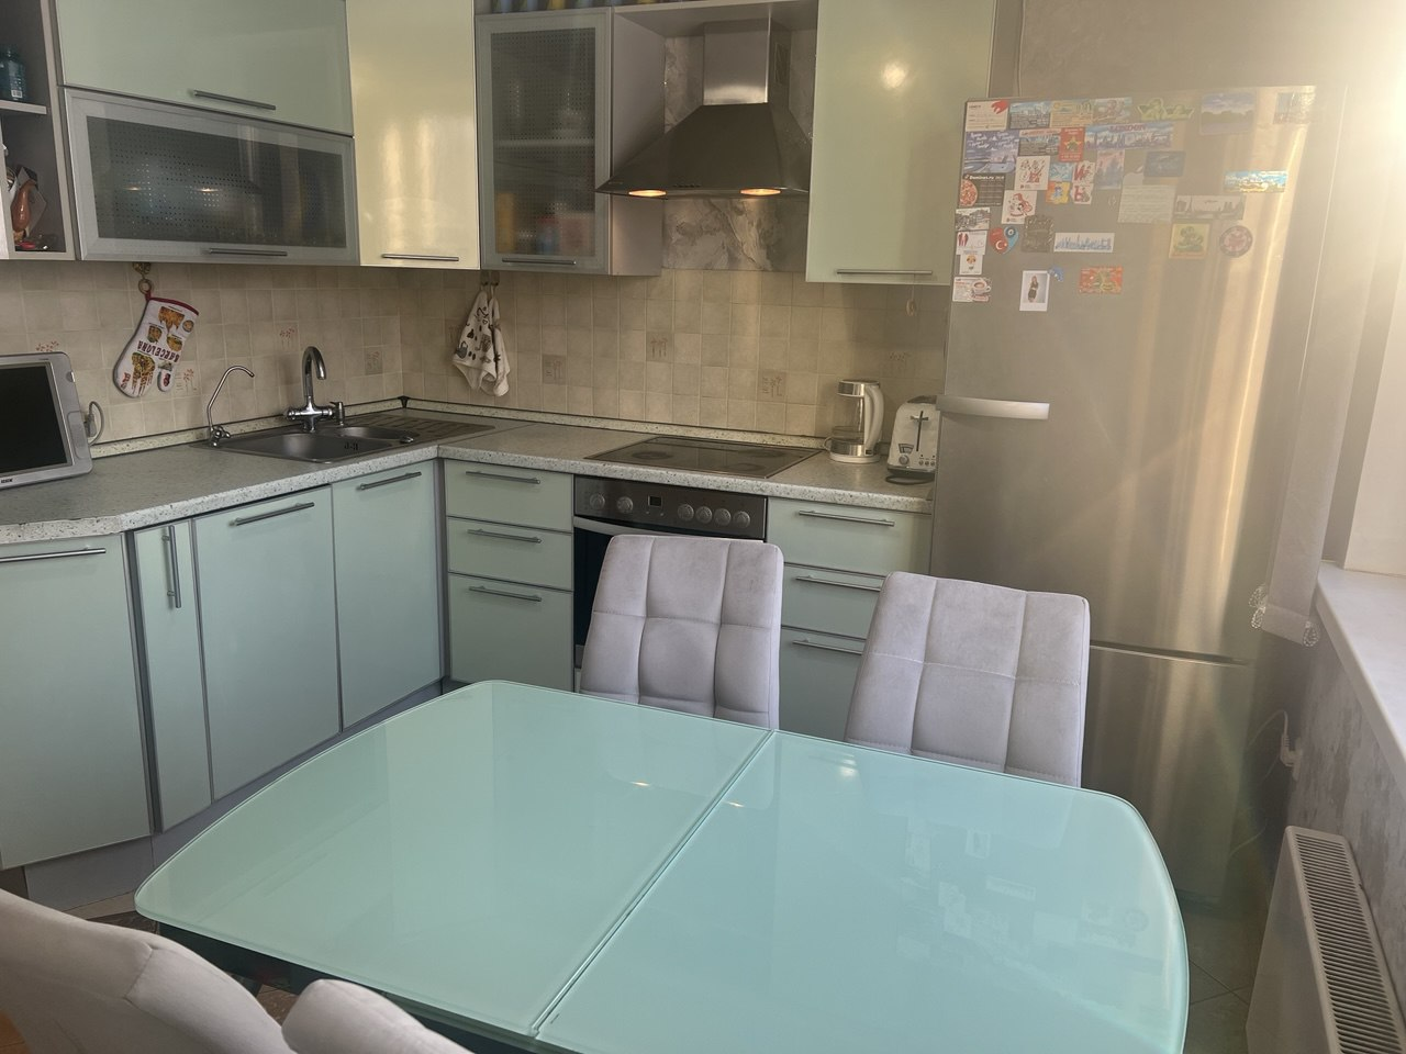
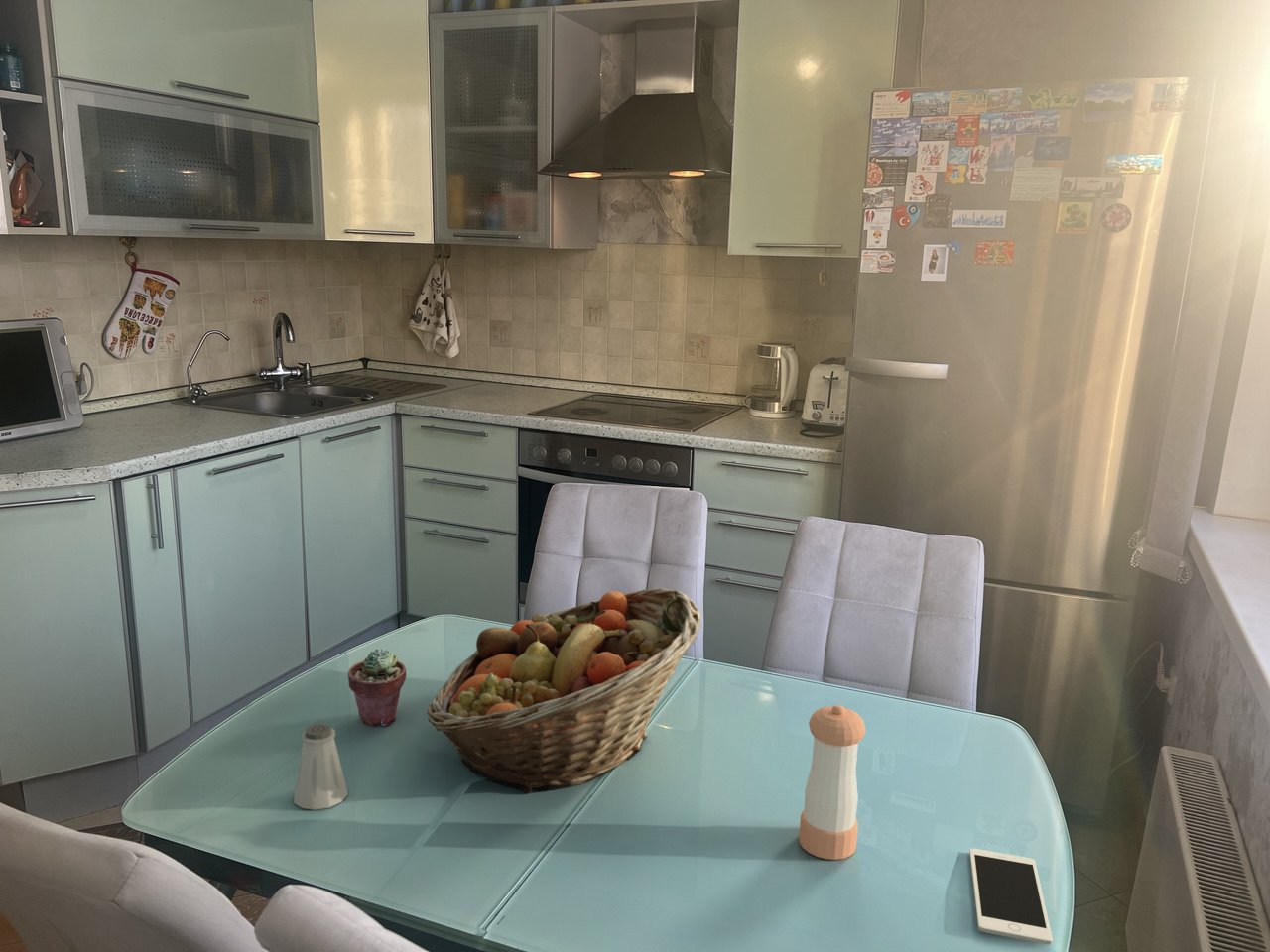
+ pepper shaker (832, 775)
+ fruit basket (569, 674)
+ saltshaker (319, 762)
+ potted succulent (377, 683)
+ cell phone (1007, 892)
